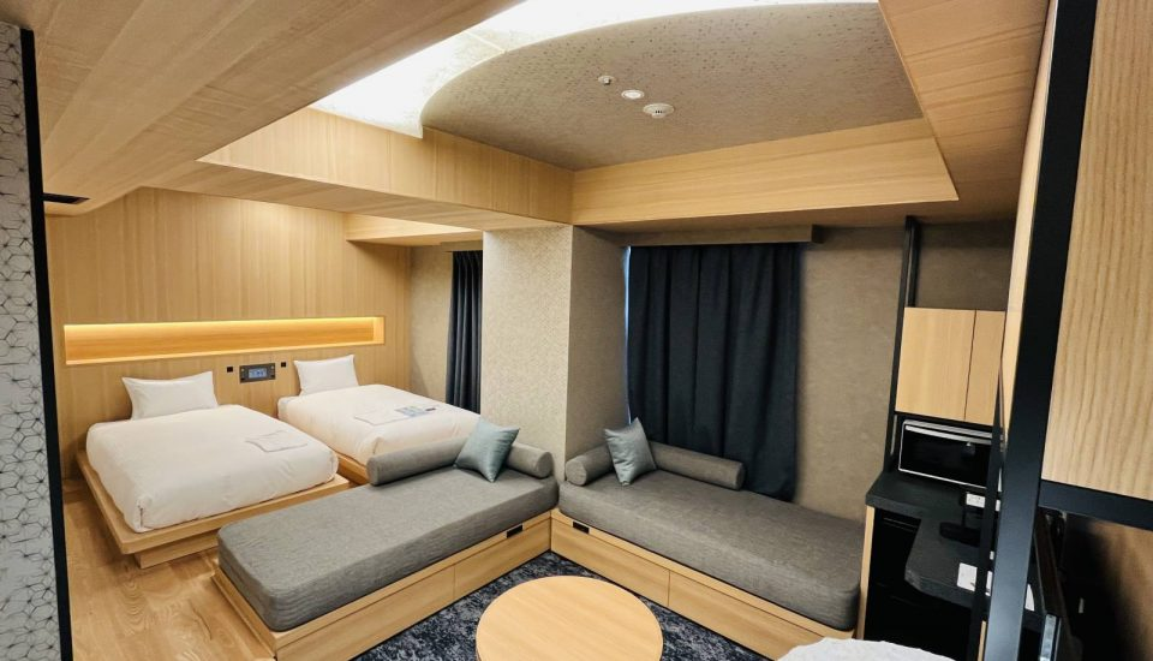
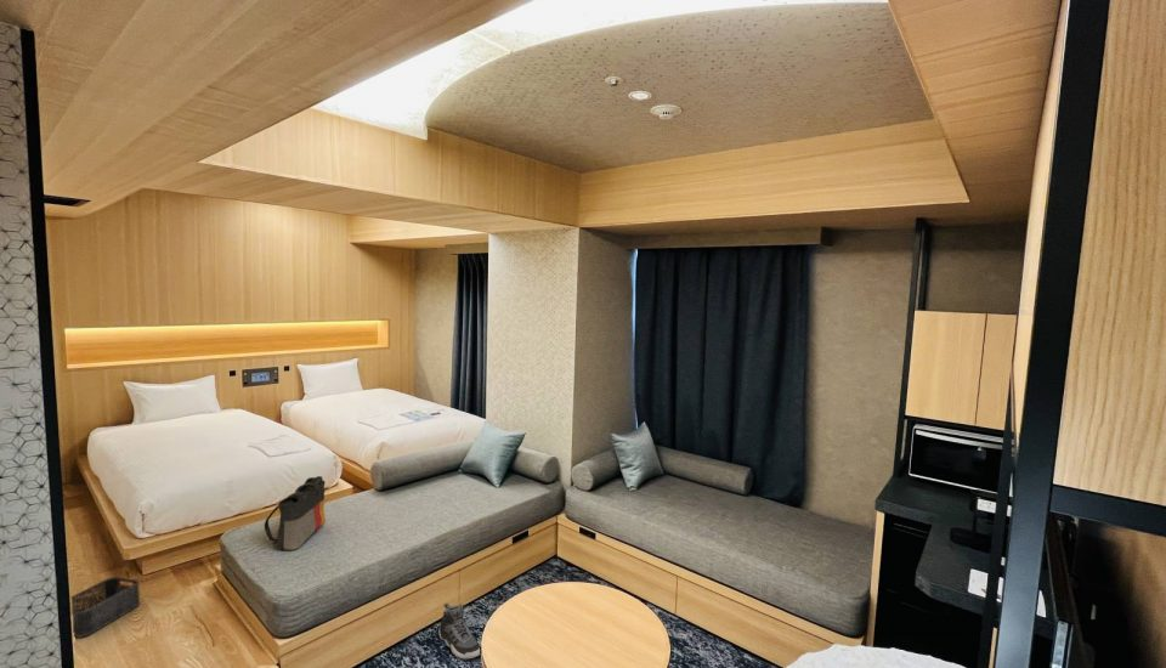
+ storage bin (98, 605)
+ tote bag (296, 511)
+ sneaker (459, 628)
